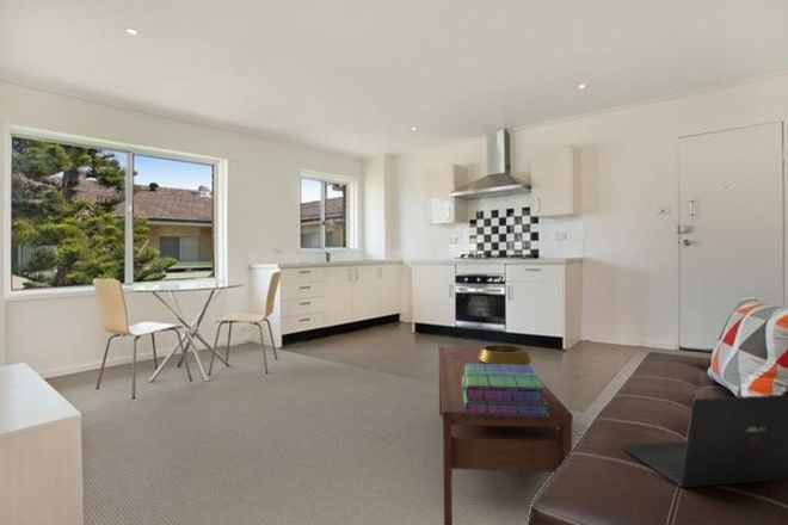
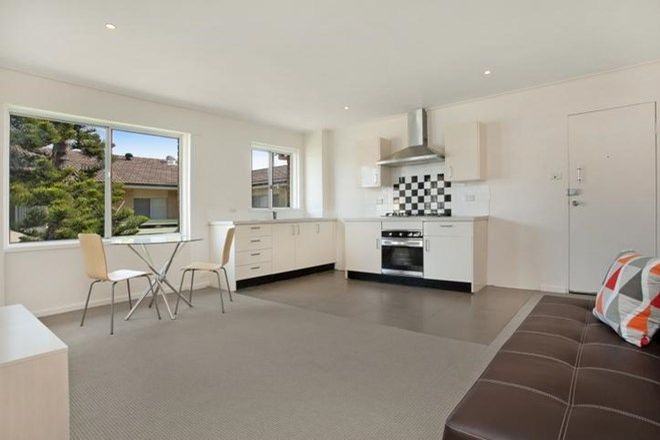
- decorative bowl (504, 358)
- coffee table (486, 414)
- laptop (713, 422)
- stack of books (500, 385)
